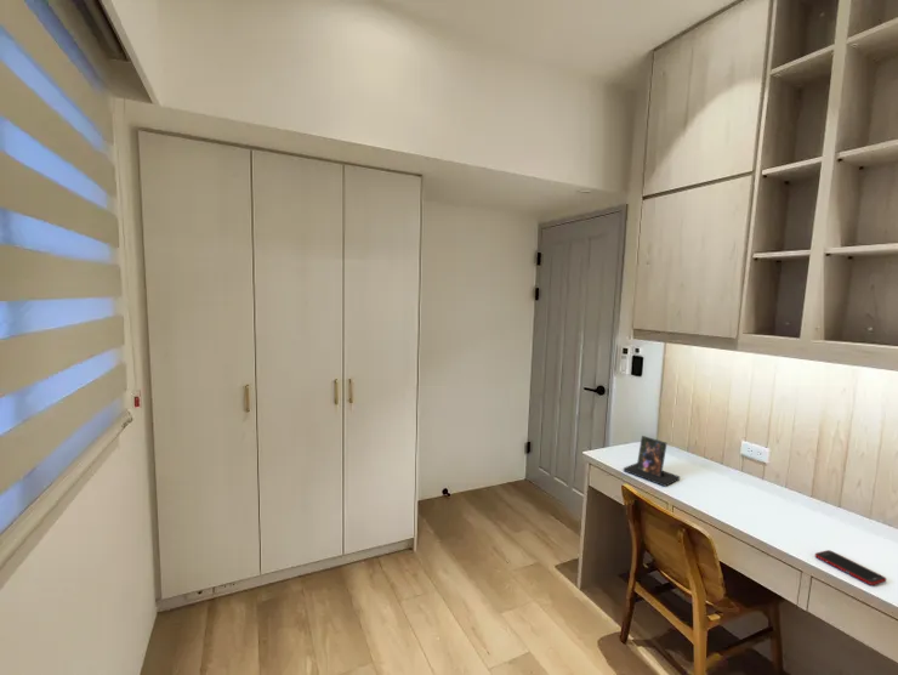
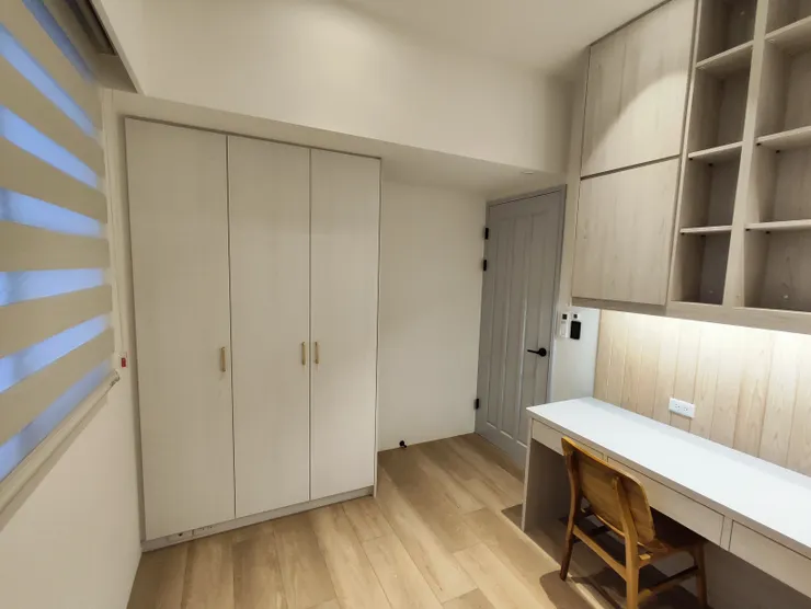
- cell phone (848, 566)
- photo frame (652, 456)
